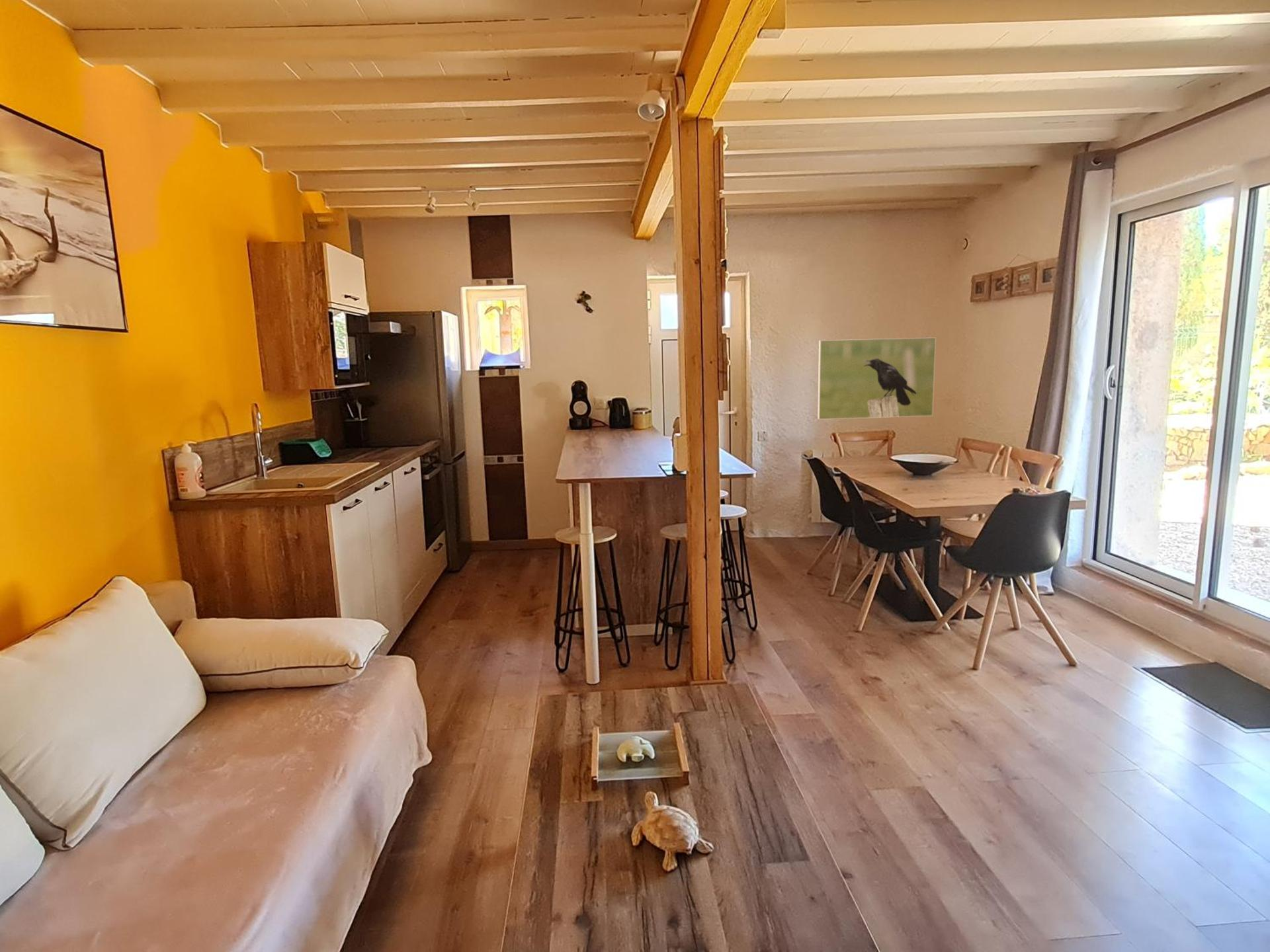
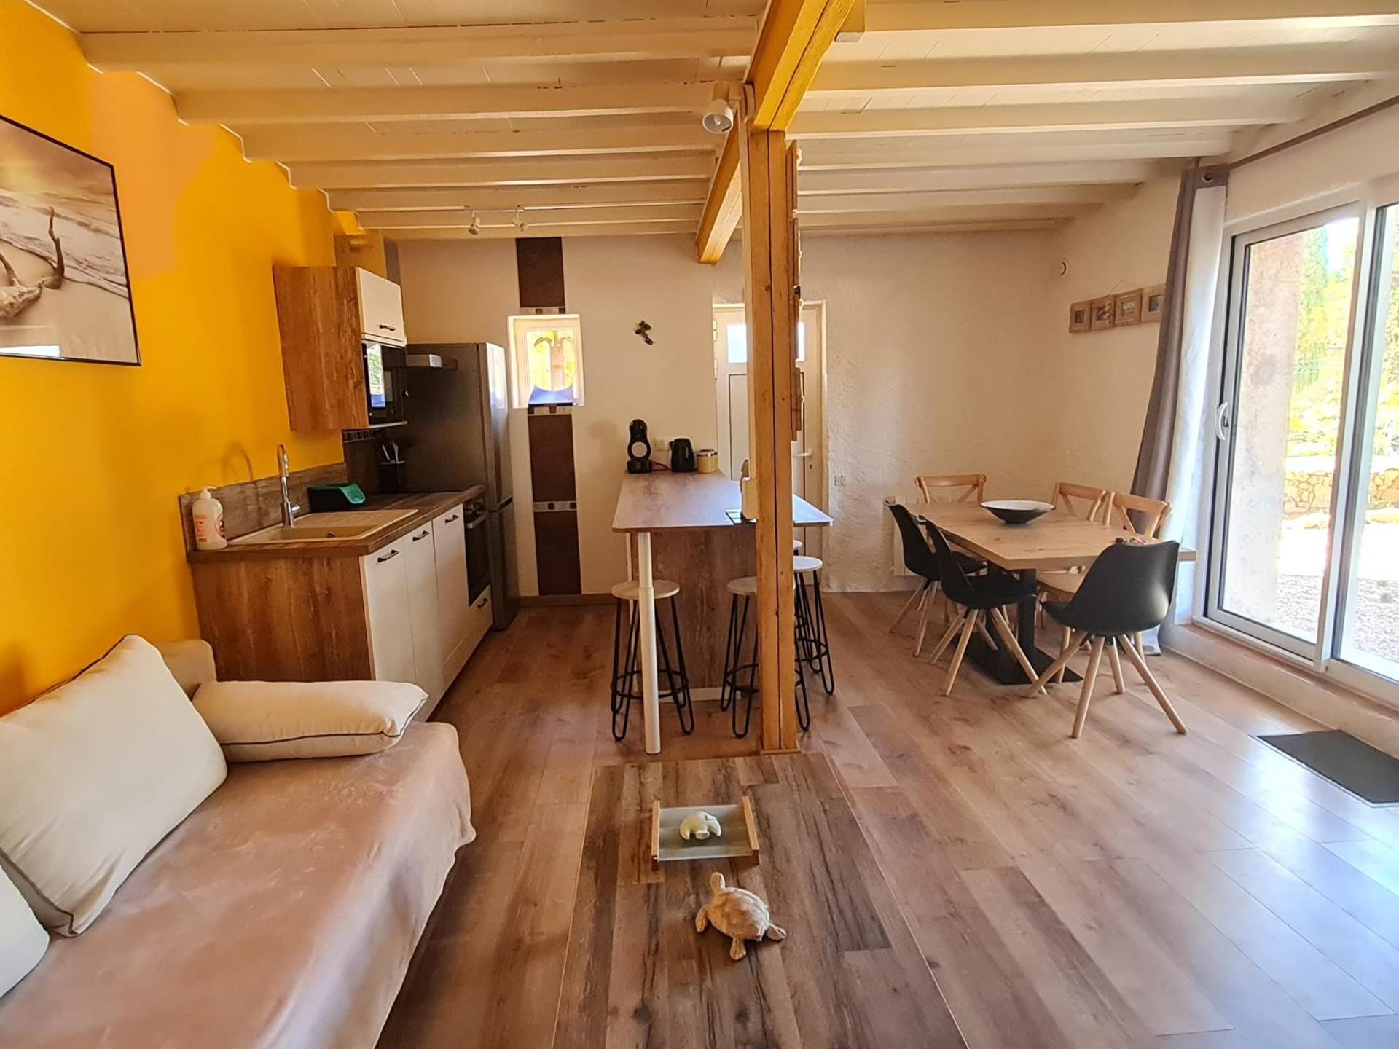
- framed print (876, 378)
